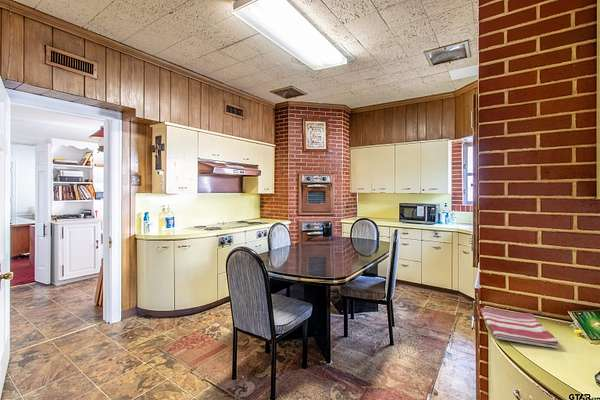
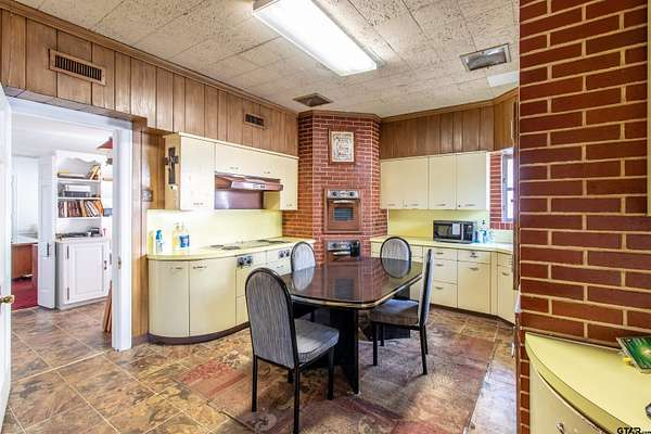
- dish towel (514, 324)
